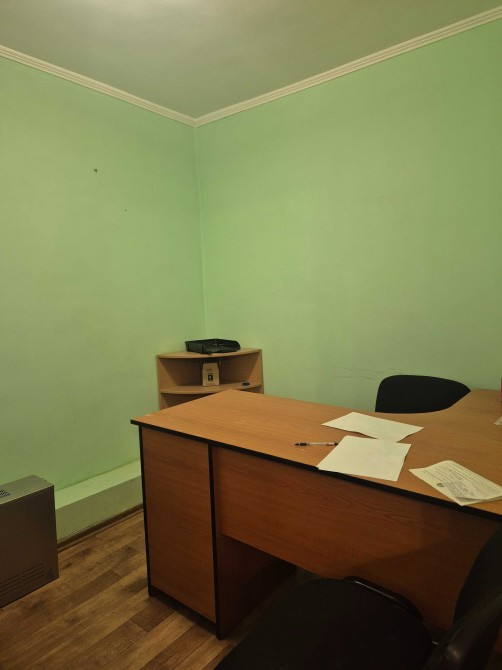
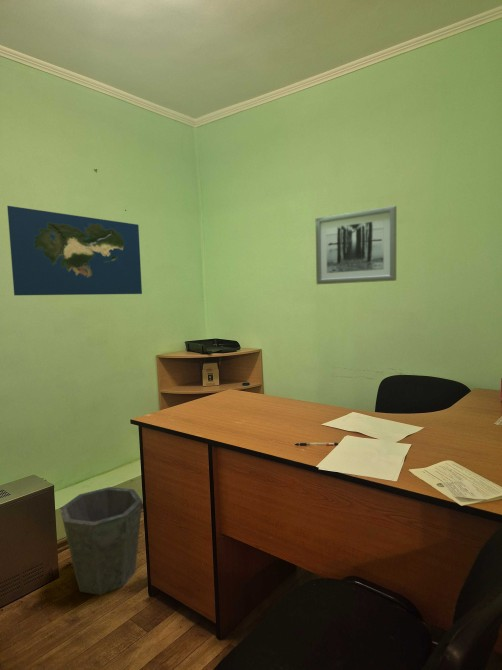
+ waste bin (103, 540)
+ wall art (353, 247)
+ map (83, 255)
